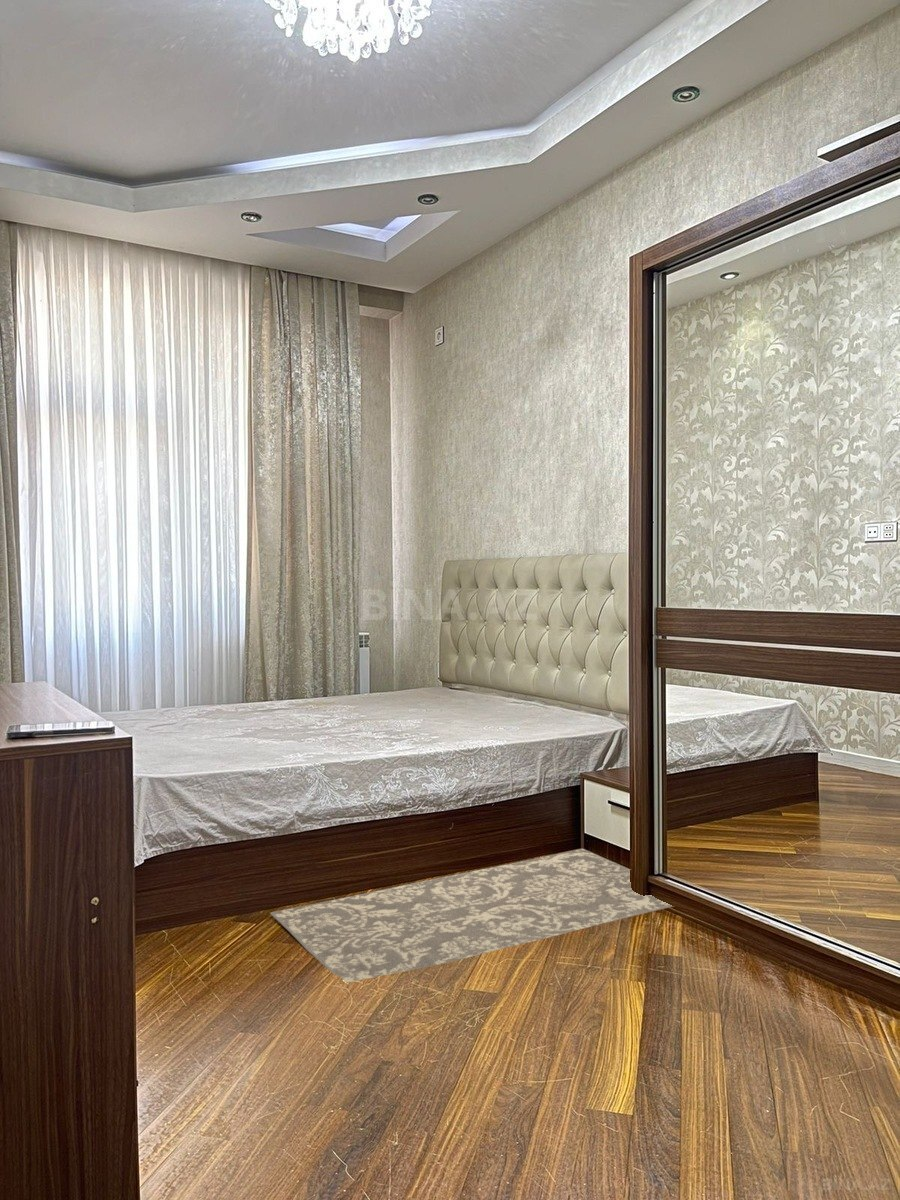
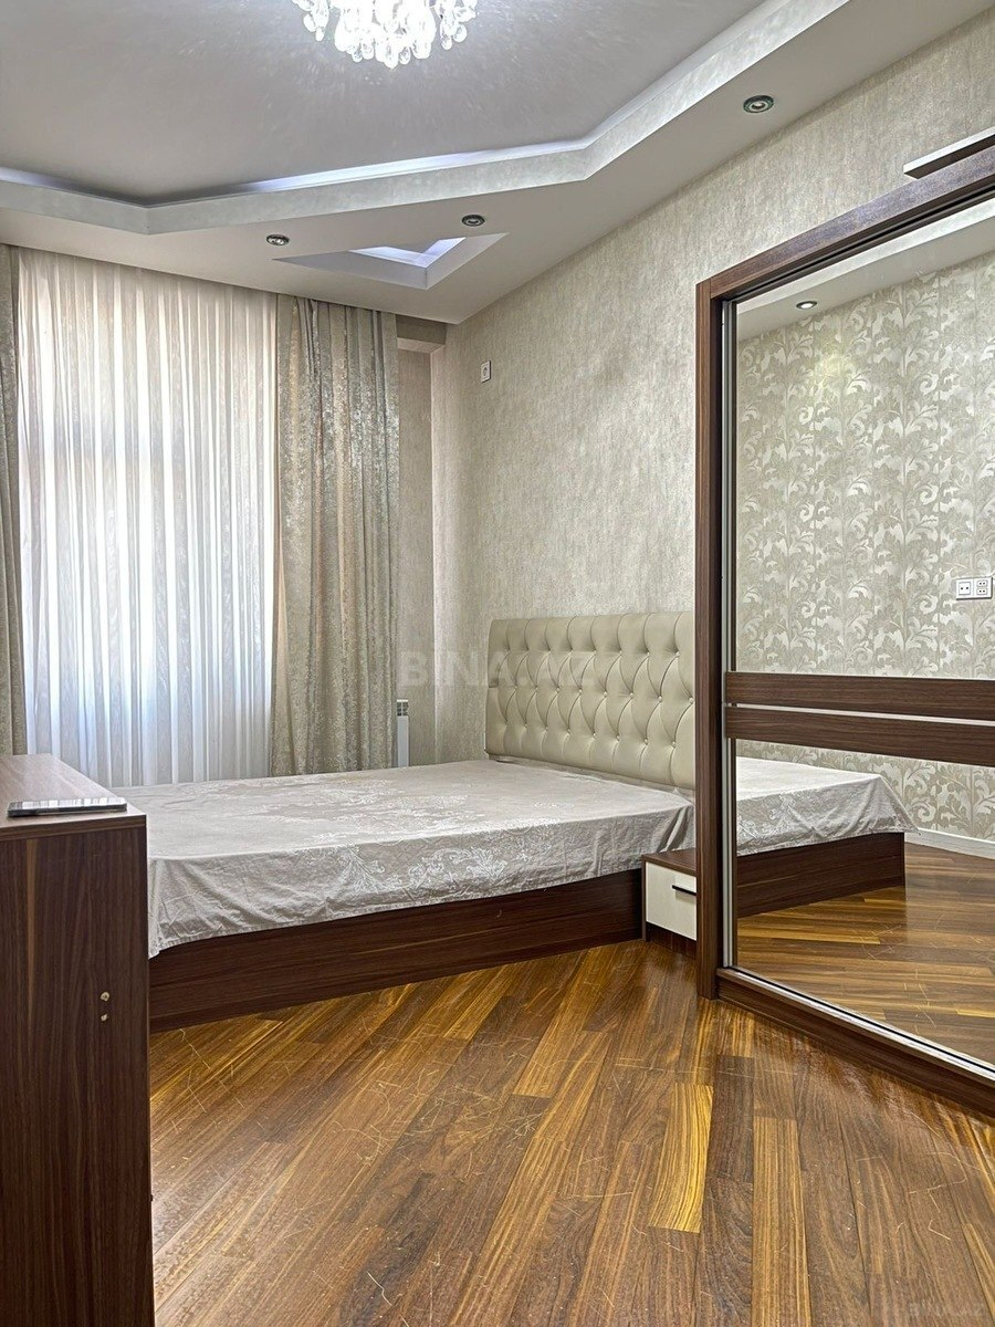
- rug (489, 906)
